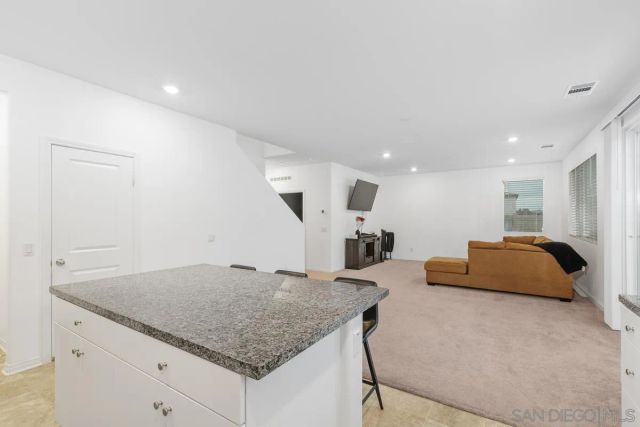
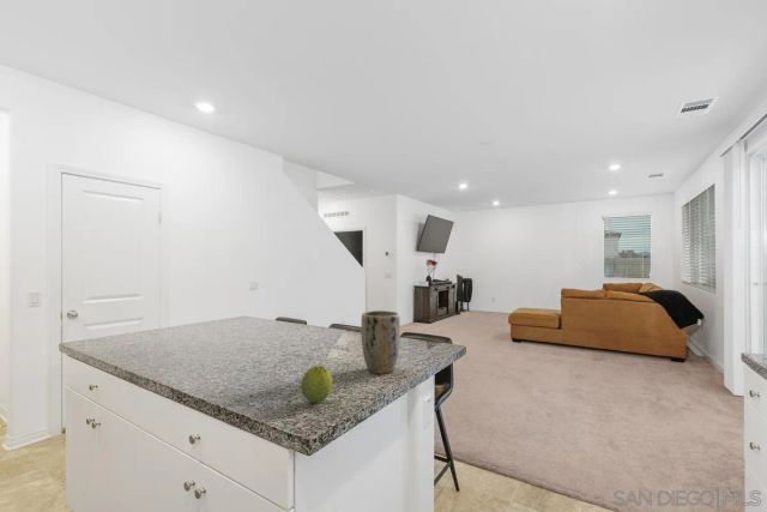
+ fruit (316, 383)
+ plant pot (380, 341)
